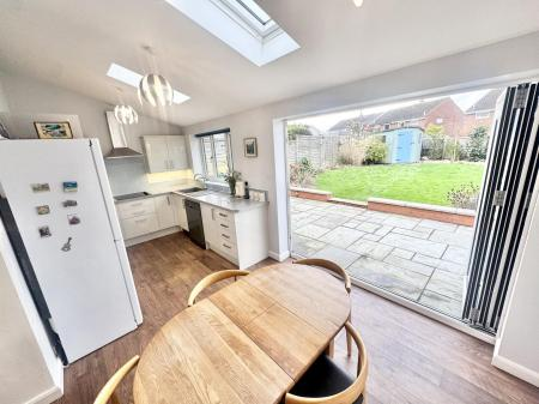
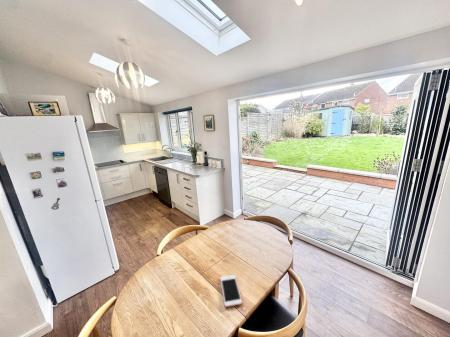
+ cell phone (230, 289)
